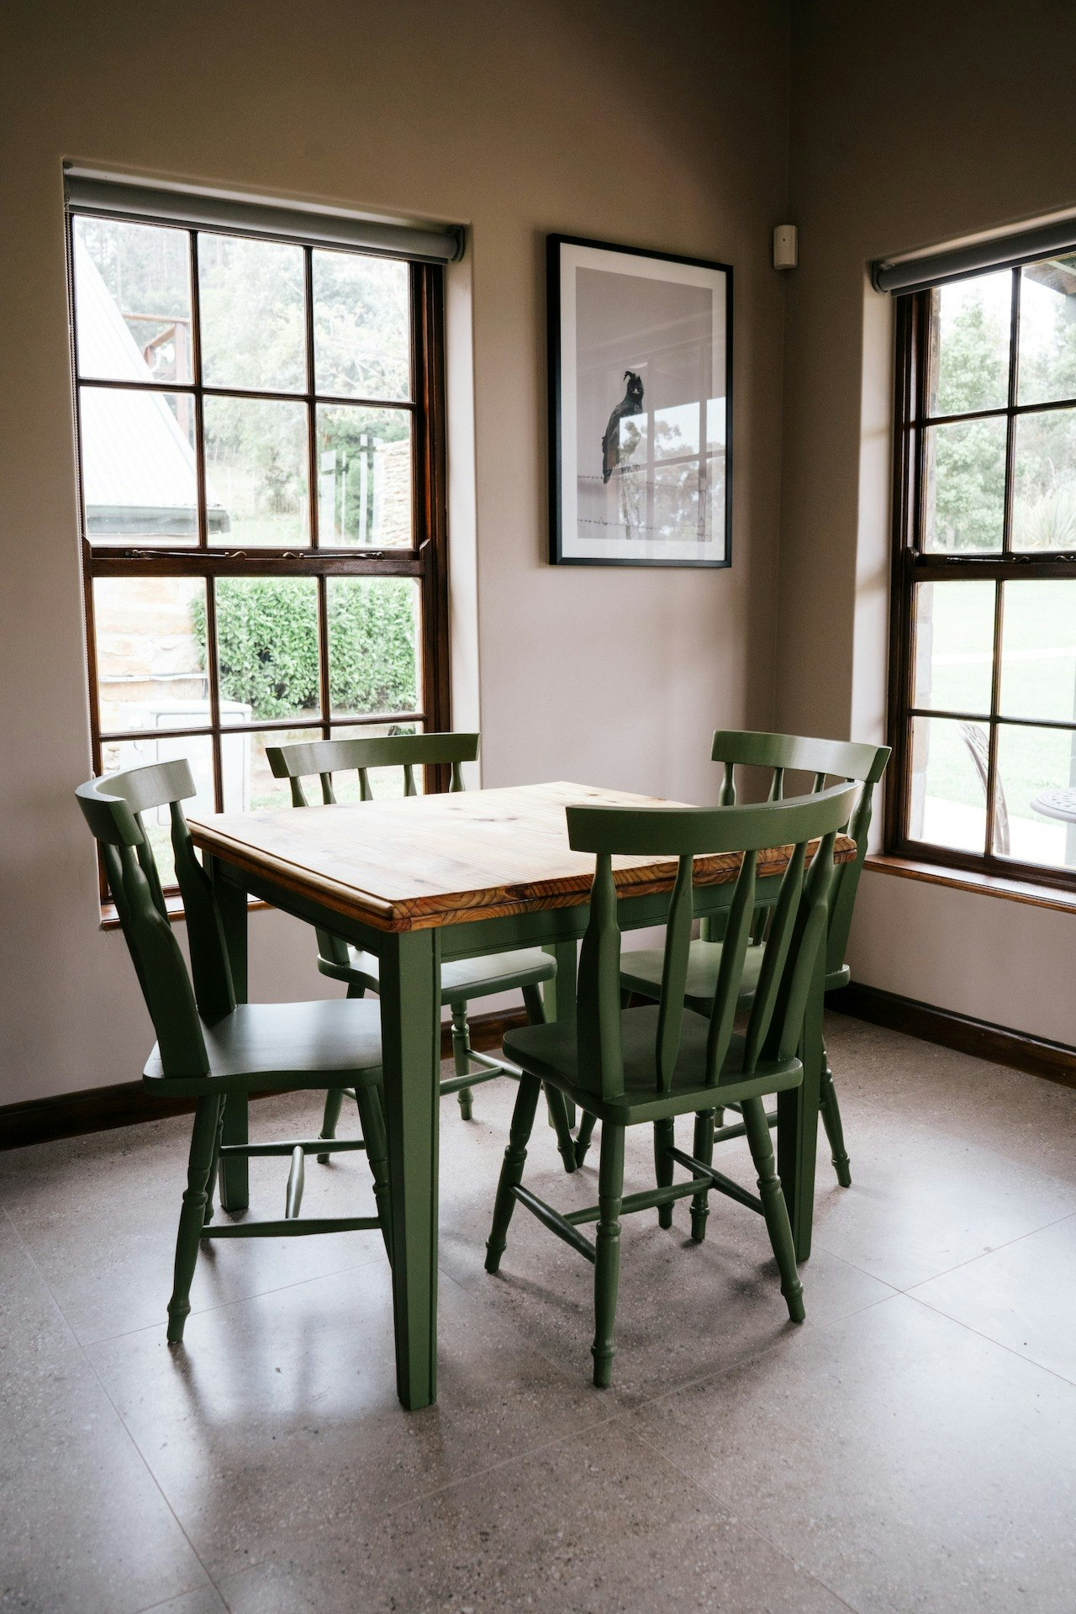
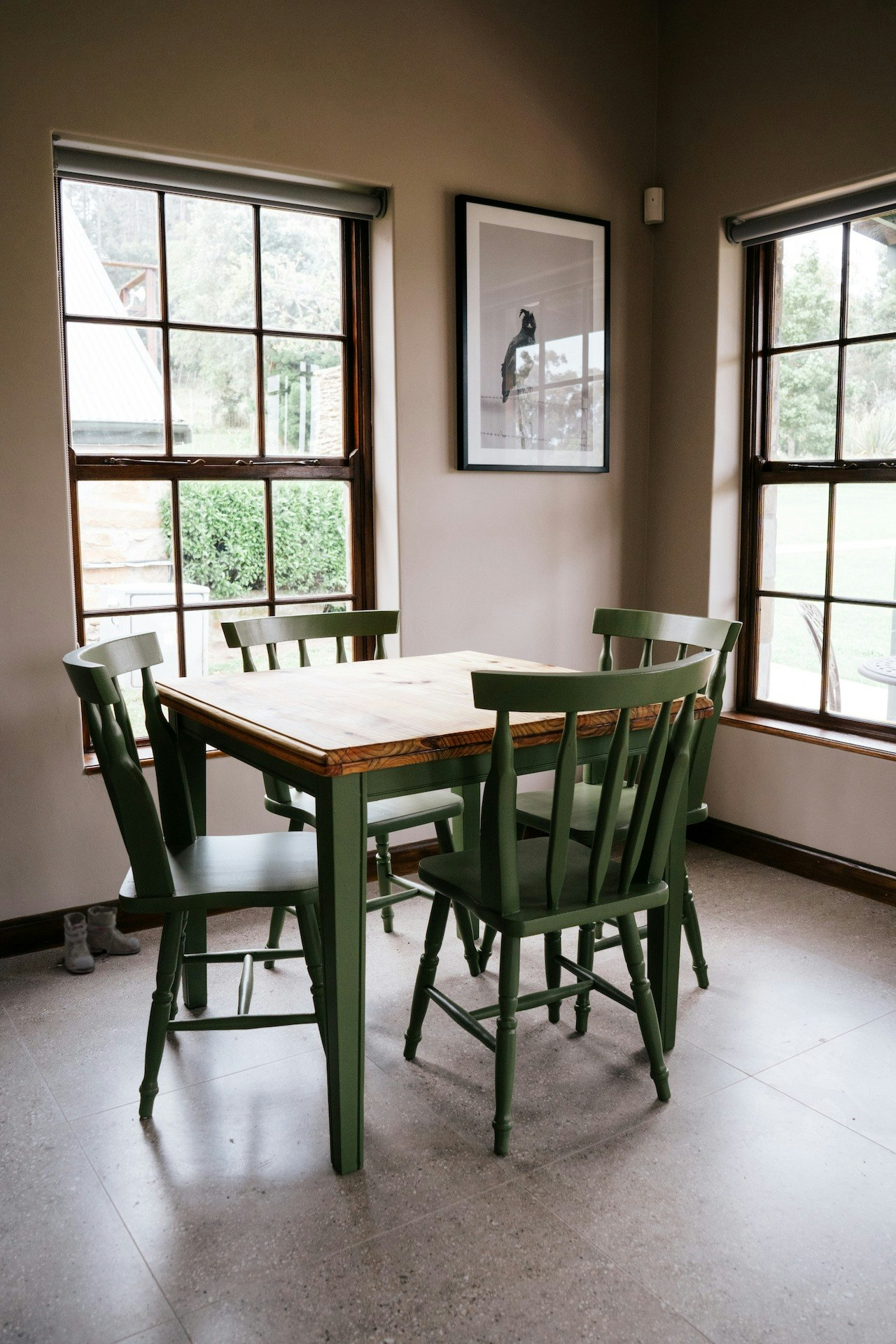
+ boots (94, 936)
